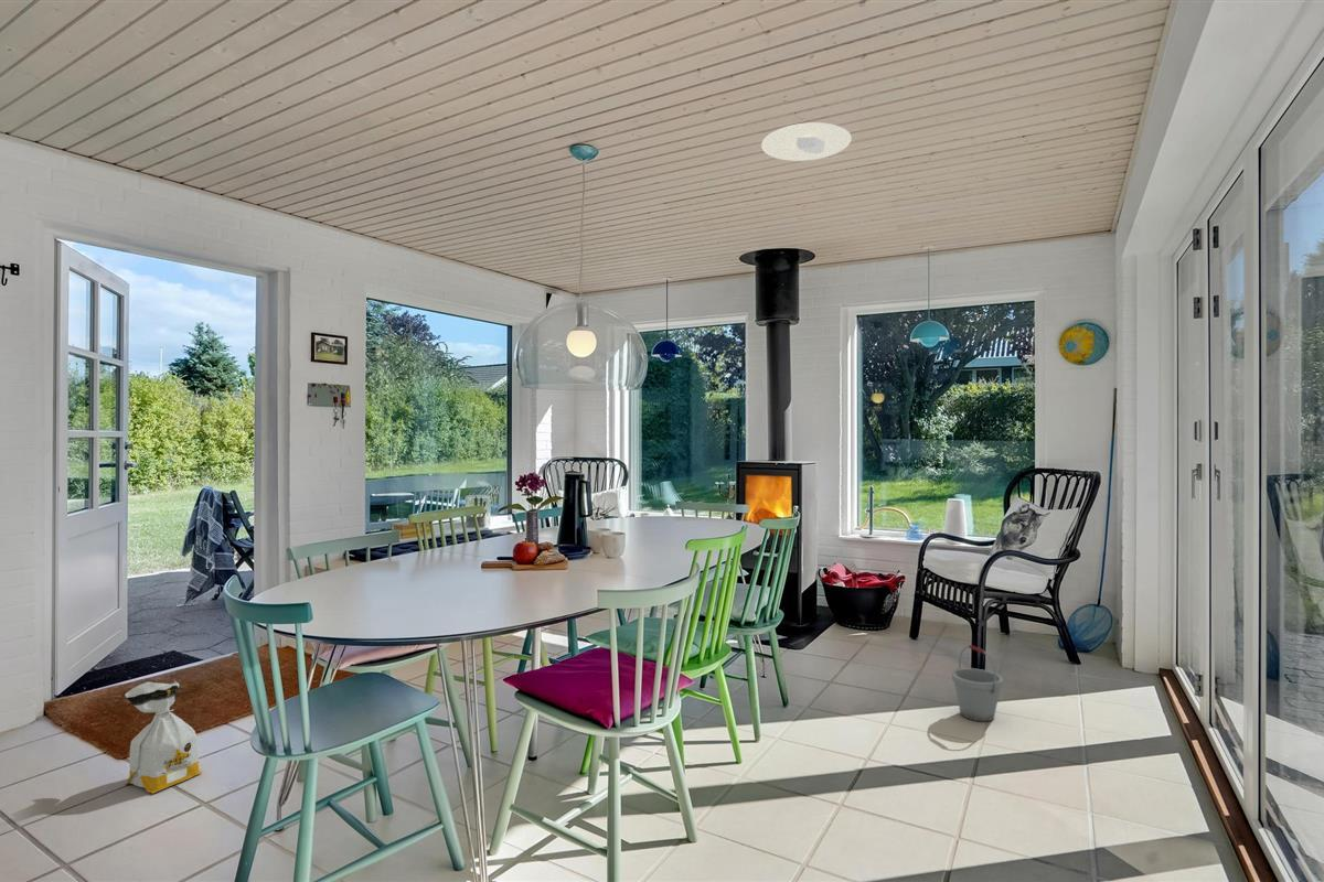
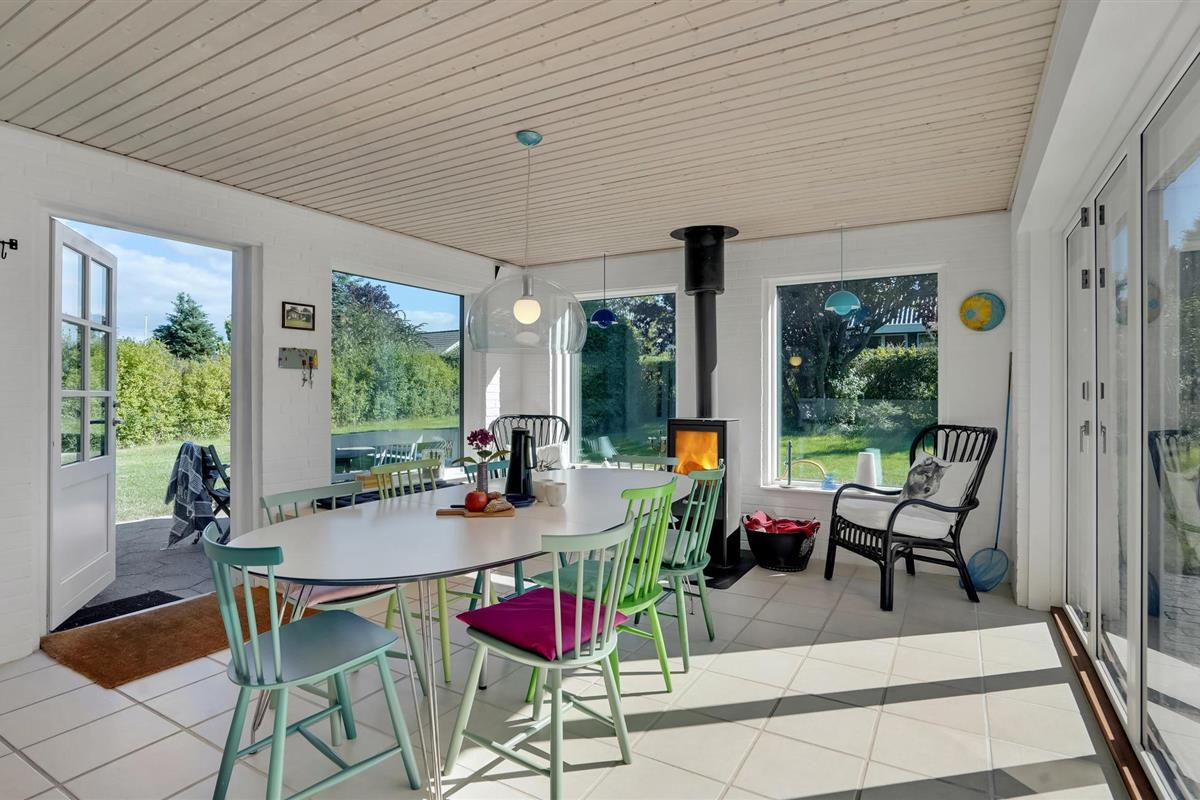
- recessed light (805, 138)
- bag (161, 729)
- bucket (976, 681)
